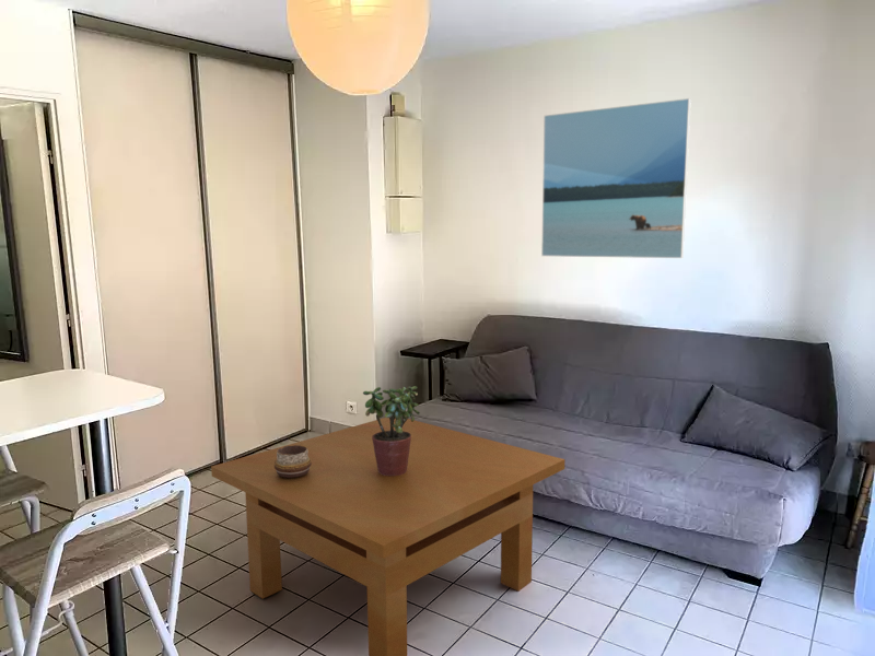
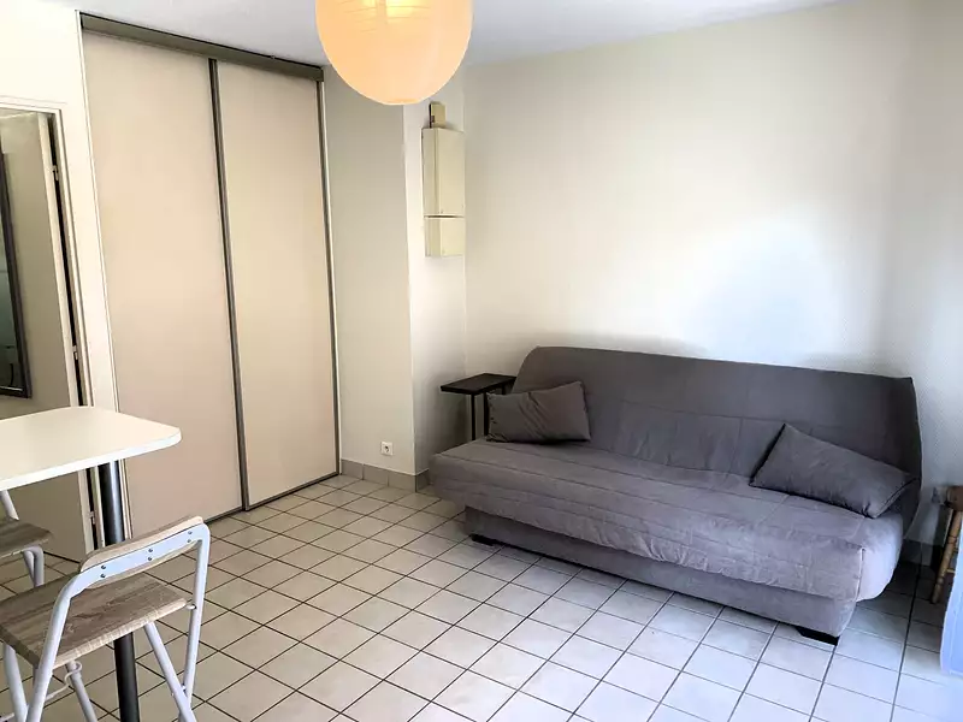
- table (390, 525)
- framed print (610, 183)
- decorative bowl (292, 460)
- potted plant (390, 426)
